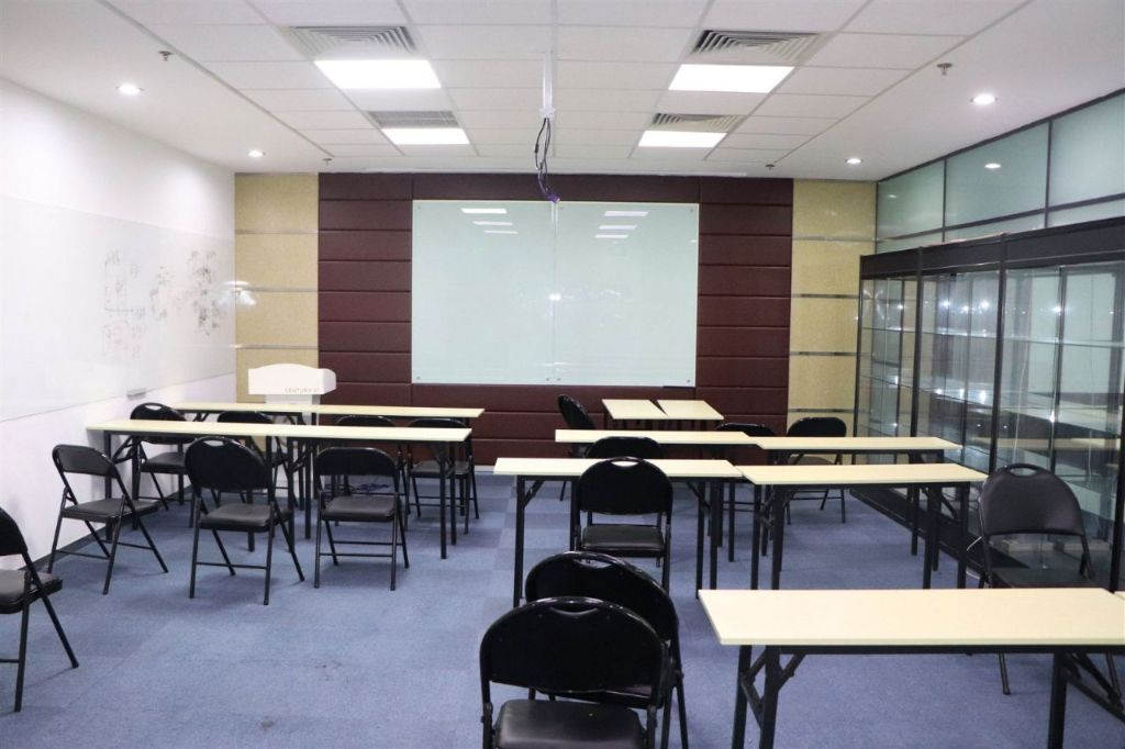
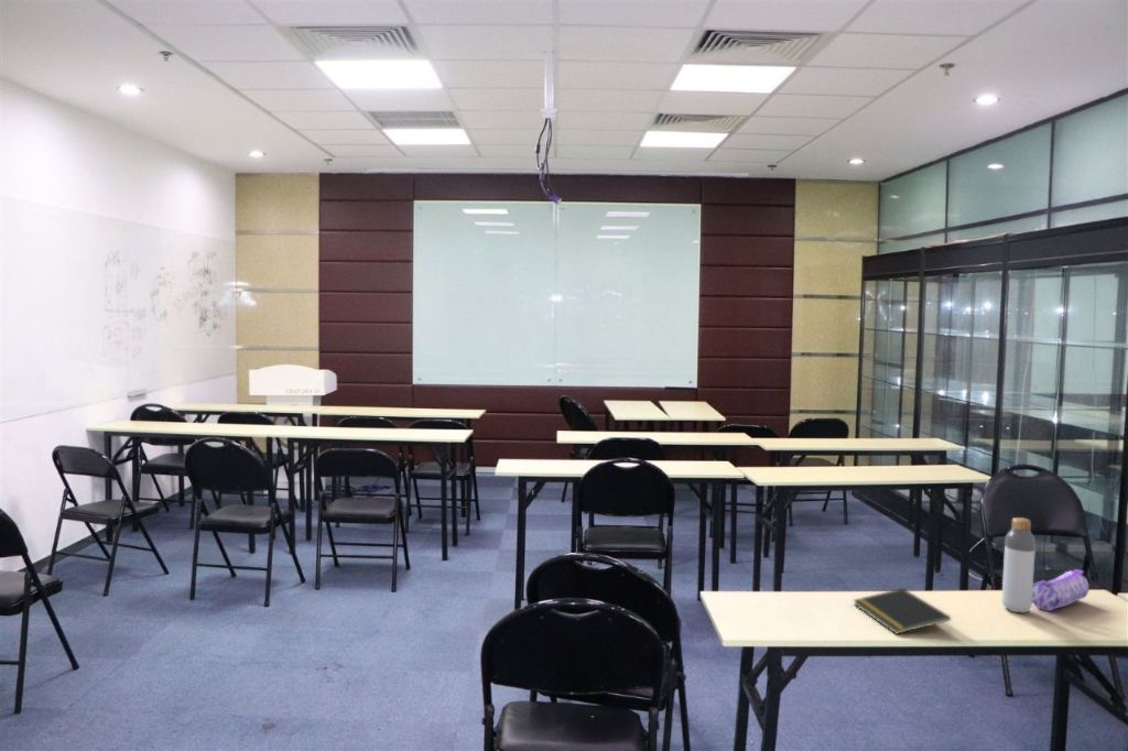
+ pencil case (1059, 589)
+ notepad (899, 609)
+ bottle (1018, 564)
